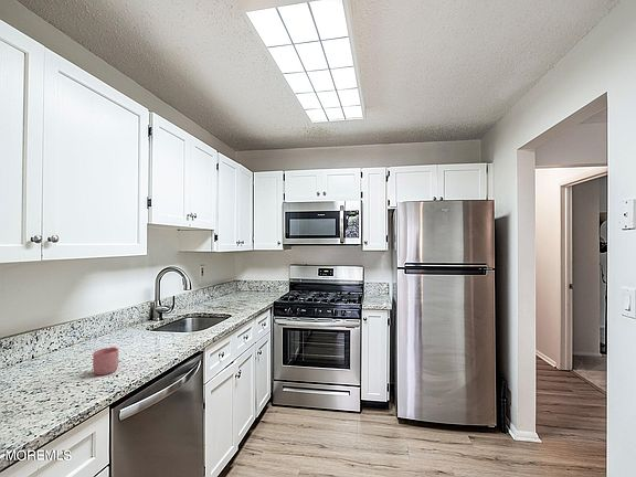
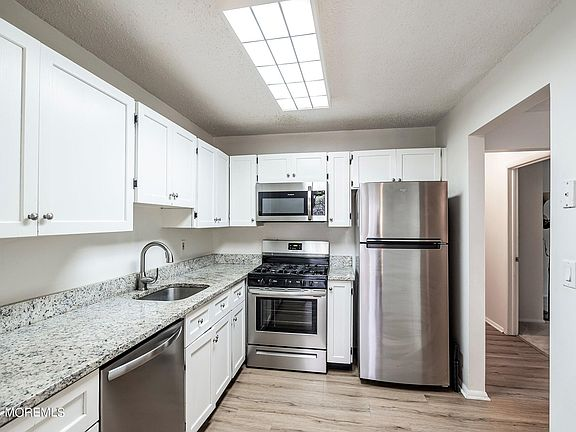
- mug (107, 359)
